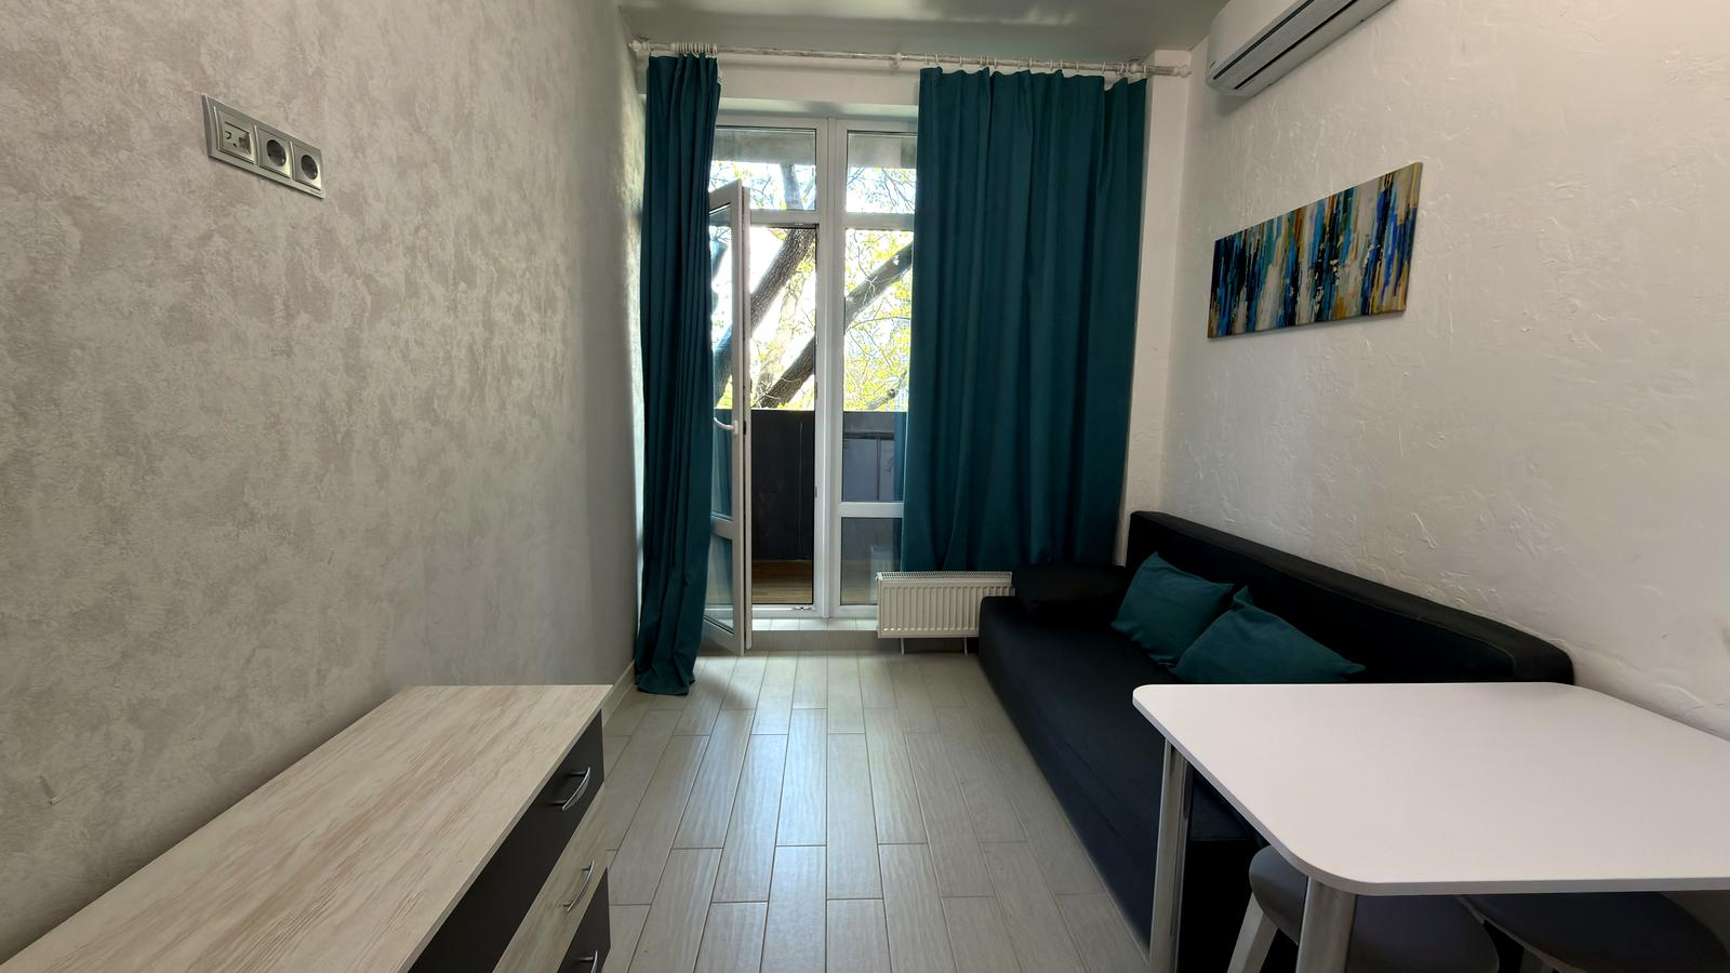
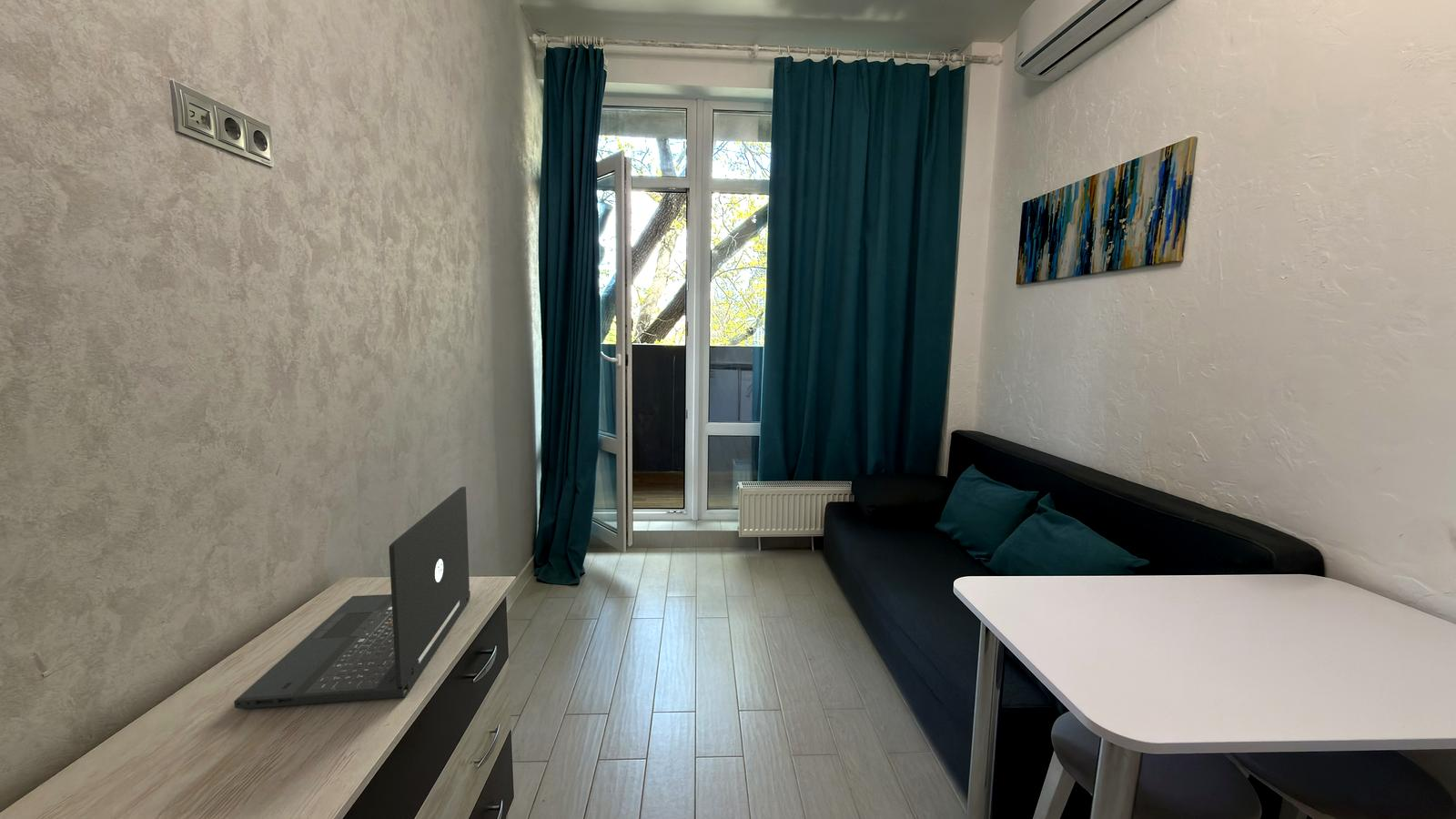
+ laptop (369, 595)
